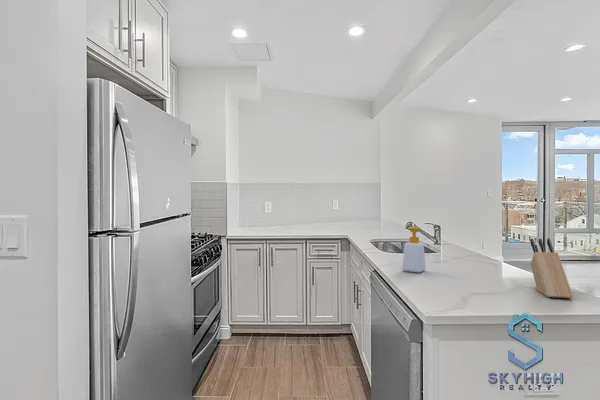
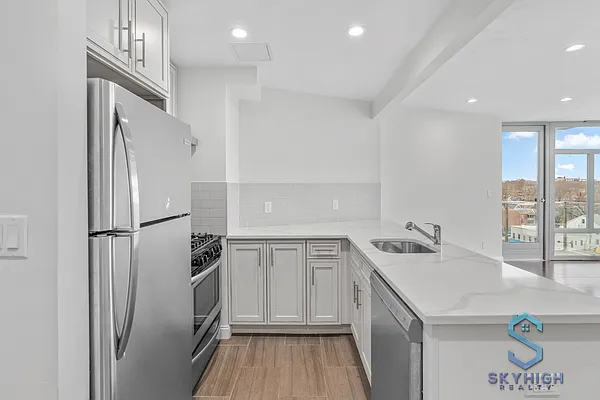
- knife block (548, 265)
- soap bottle (415, 248)
